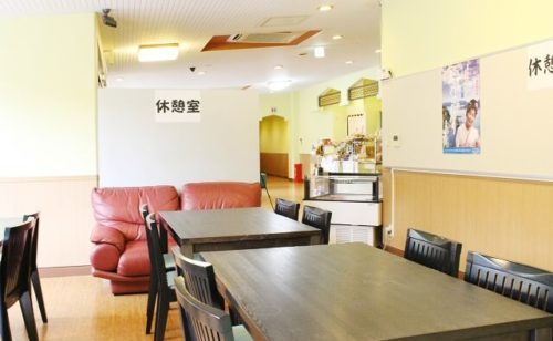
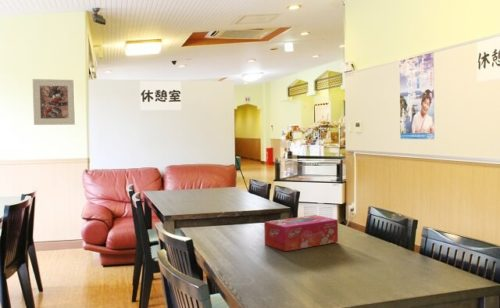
+ tissue box (301, 231)
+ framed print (54, 102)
